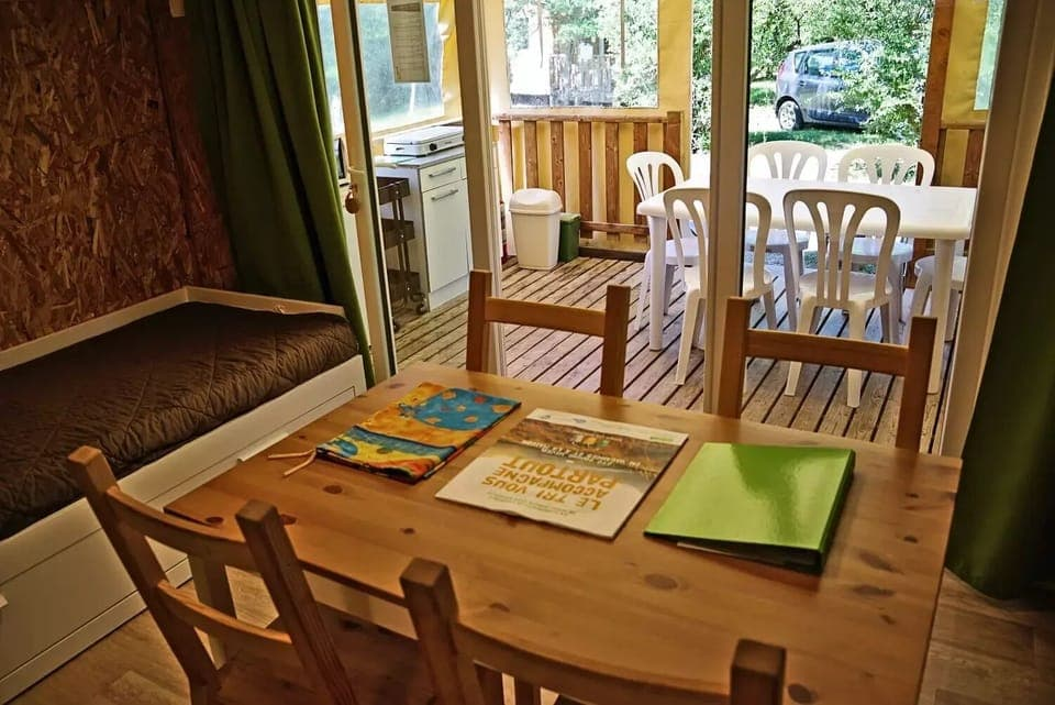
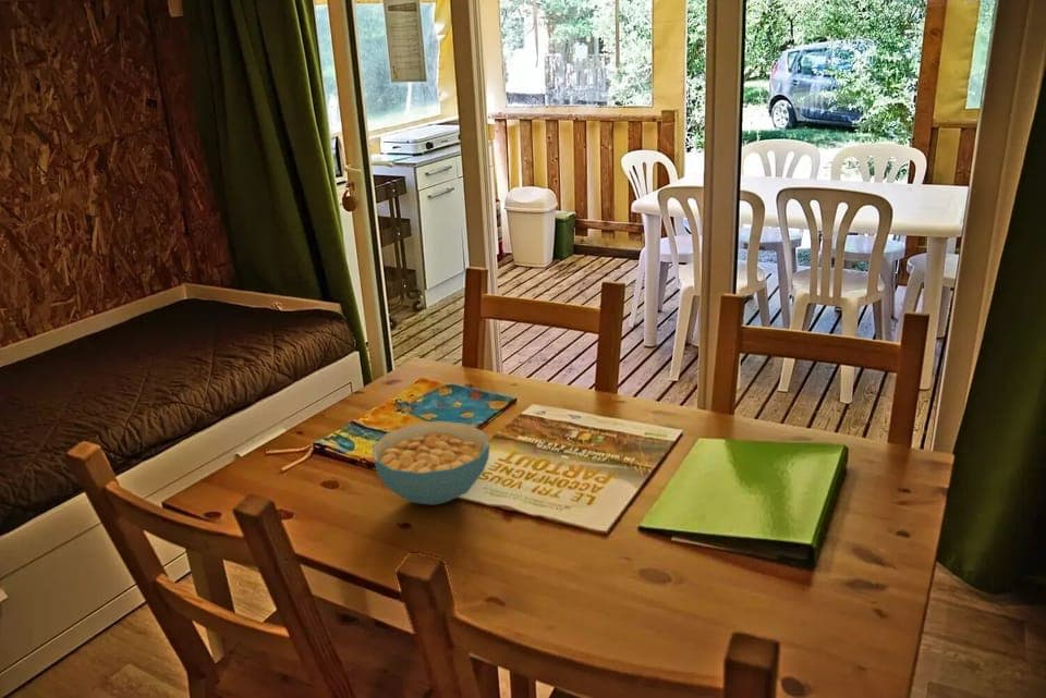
+ cereal bowl (433, 470)
